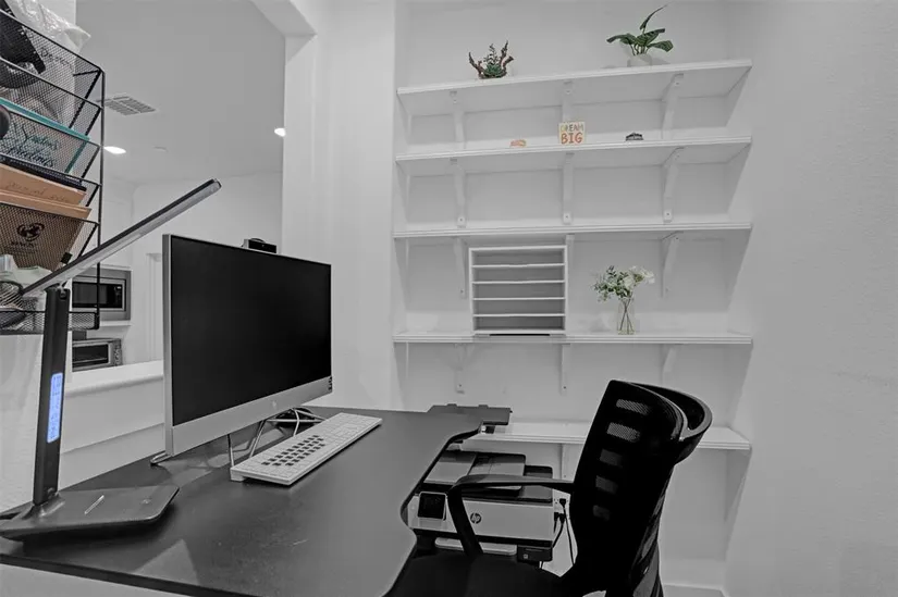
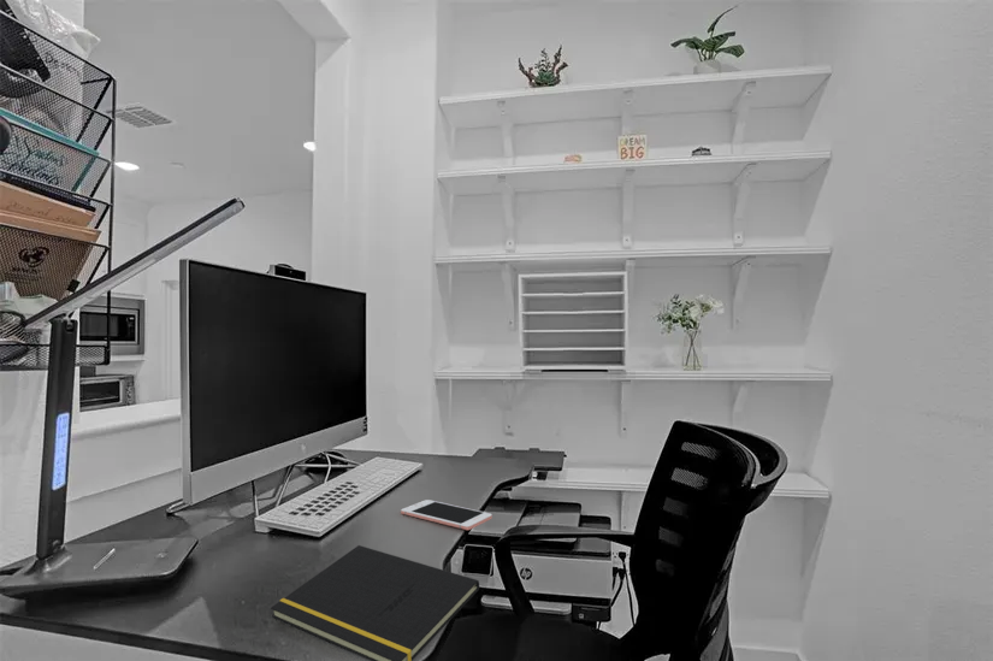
+ notepad (376, 598)
+ cell phone (445, 513)
